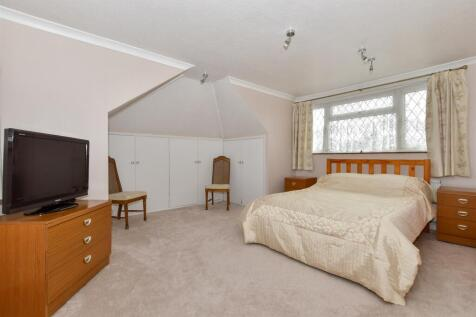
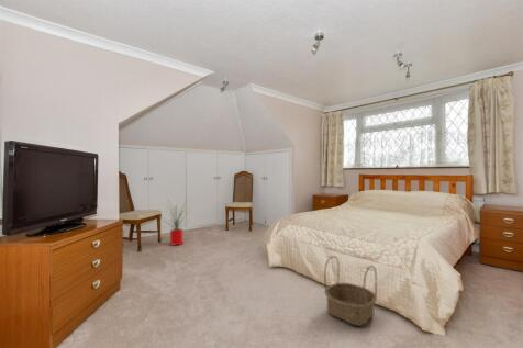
+ basket (349, 287)
+ house plant (176, 221)
